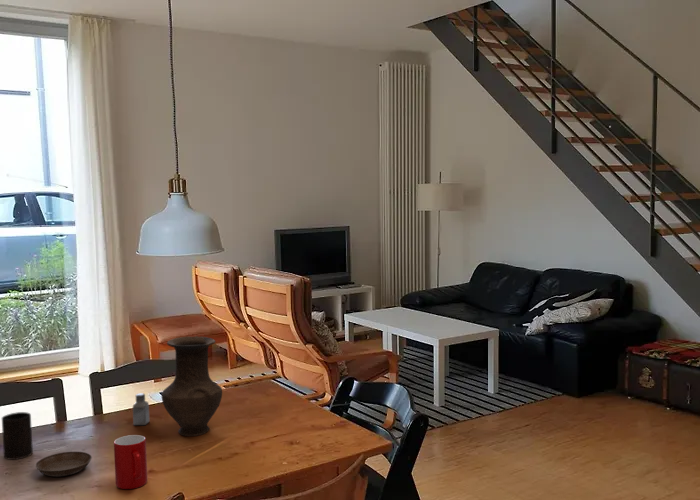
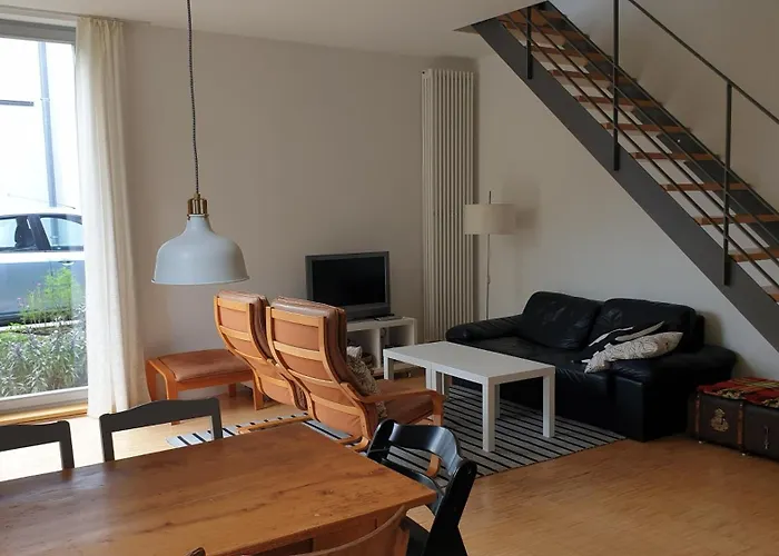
- cup (17, 435)
- saucer (64, 465)
- cup (130, 463)
- saltshaker (140, 408)
- vase (191, 385)
